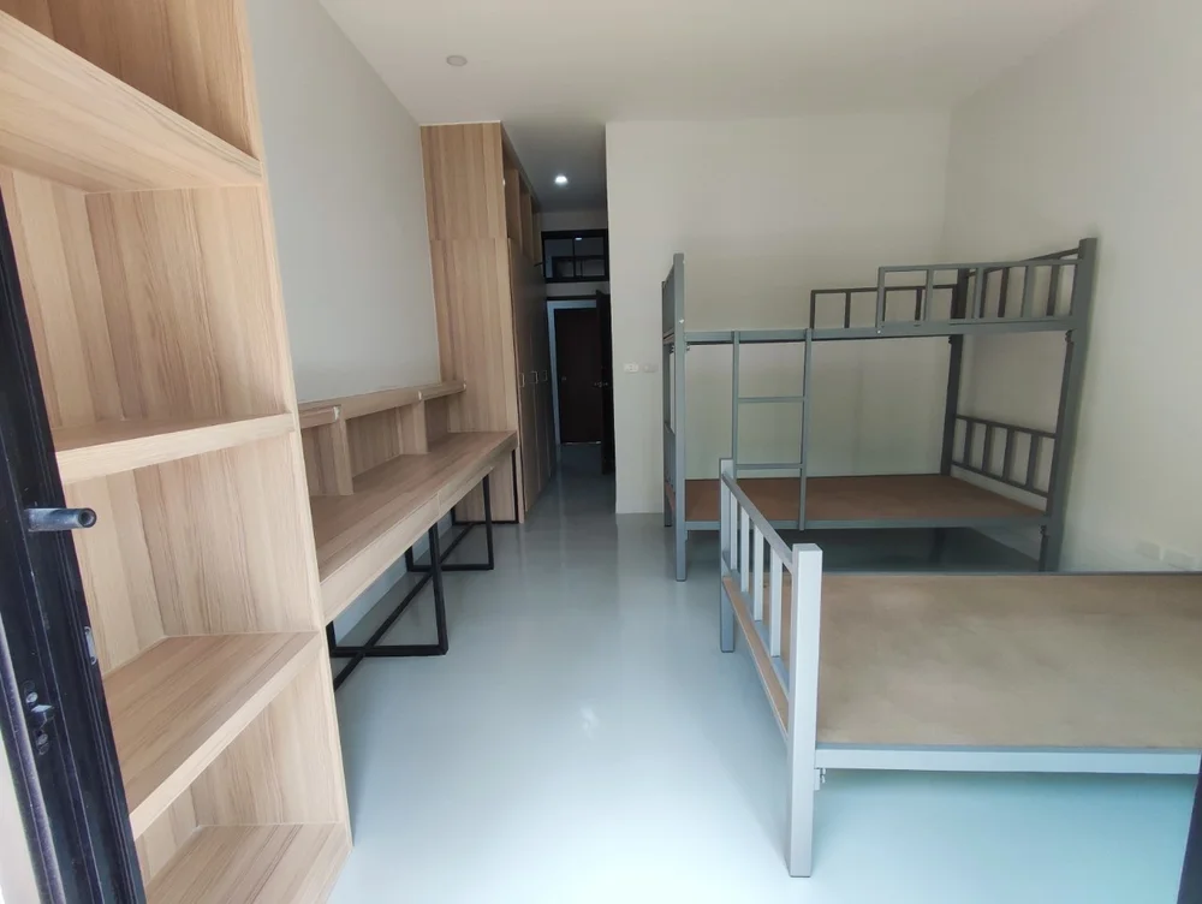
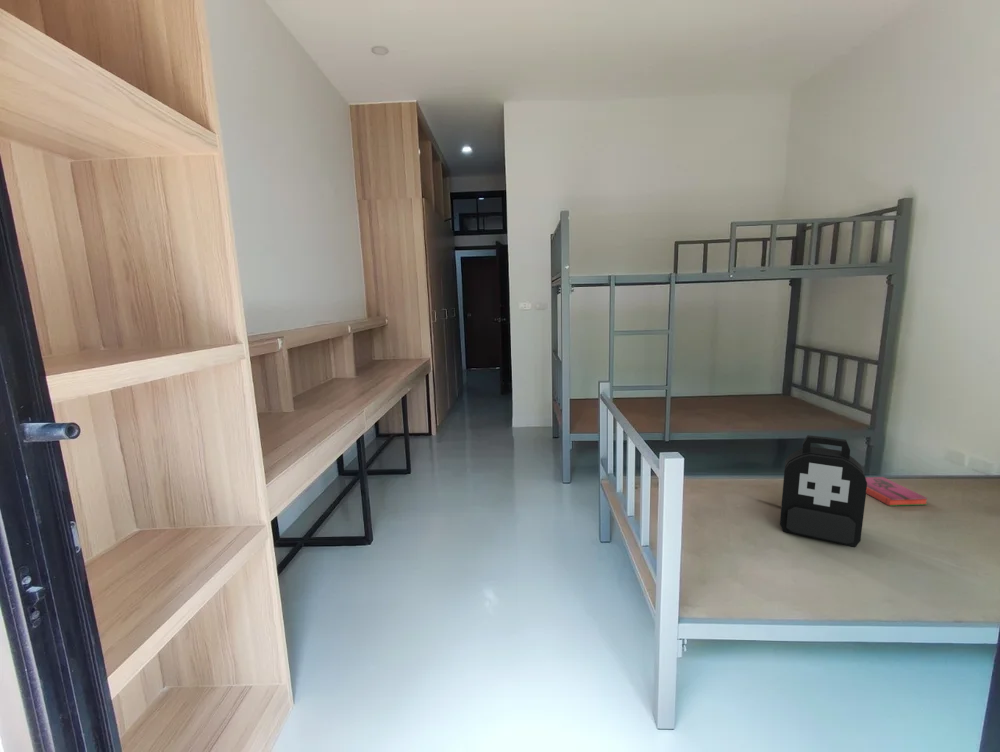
+ hardback book (885, 490)
+ backpack (821, 485)
